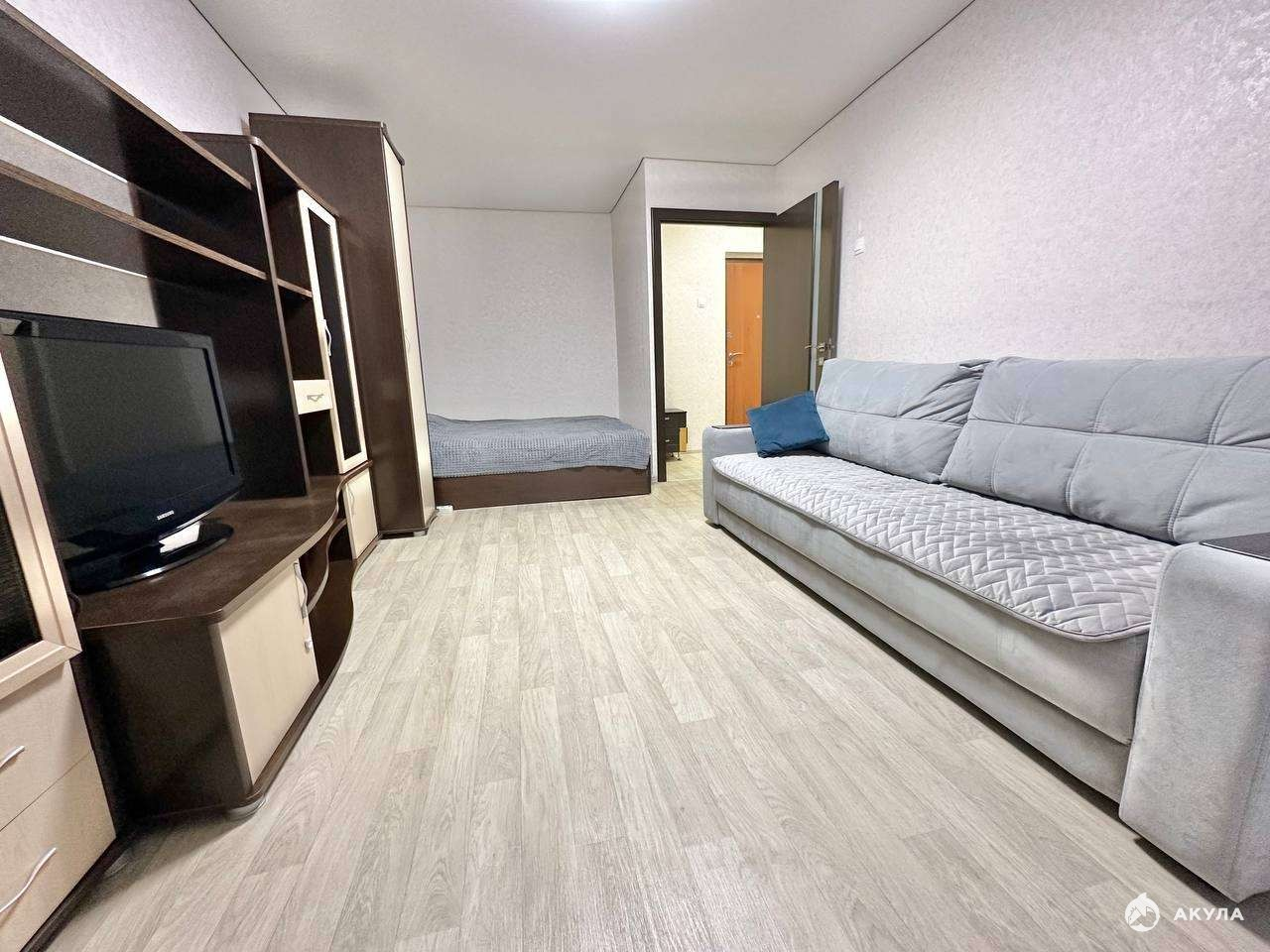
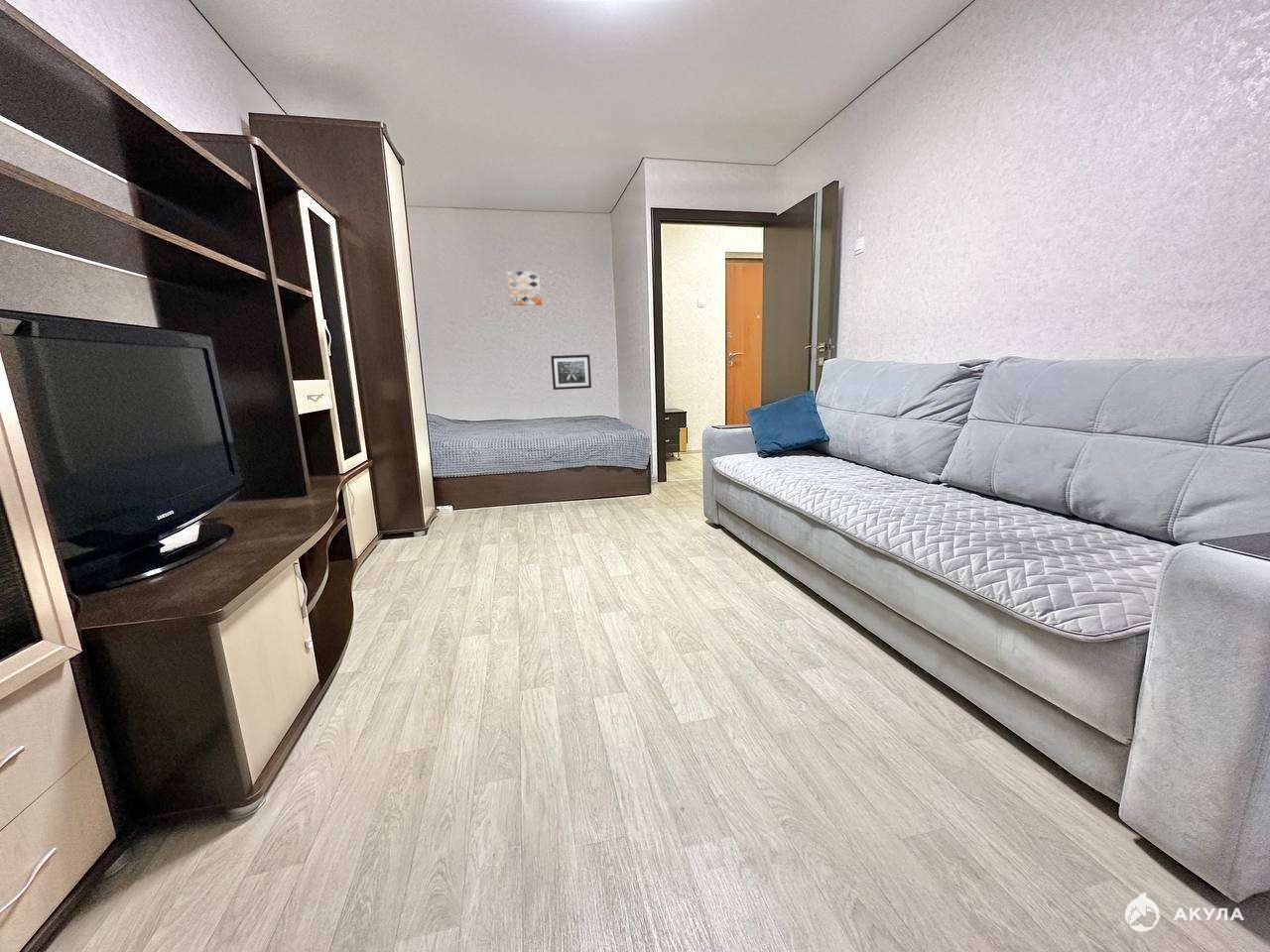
+ wall art (524, 288)
+ wall art (571, 372)
